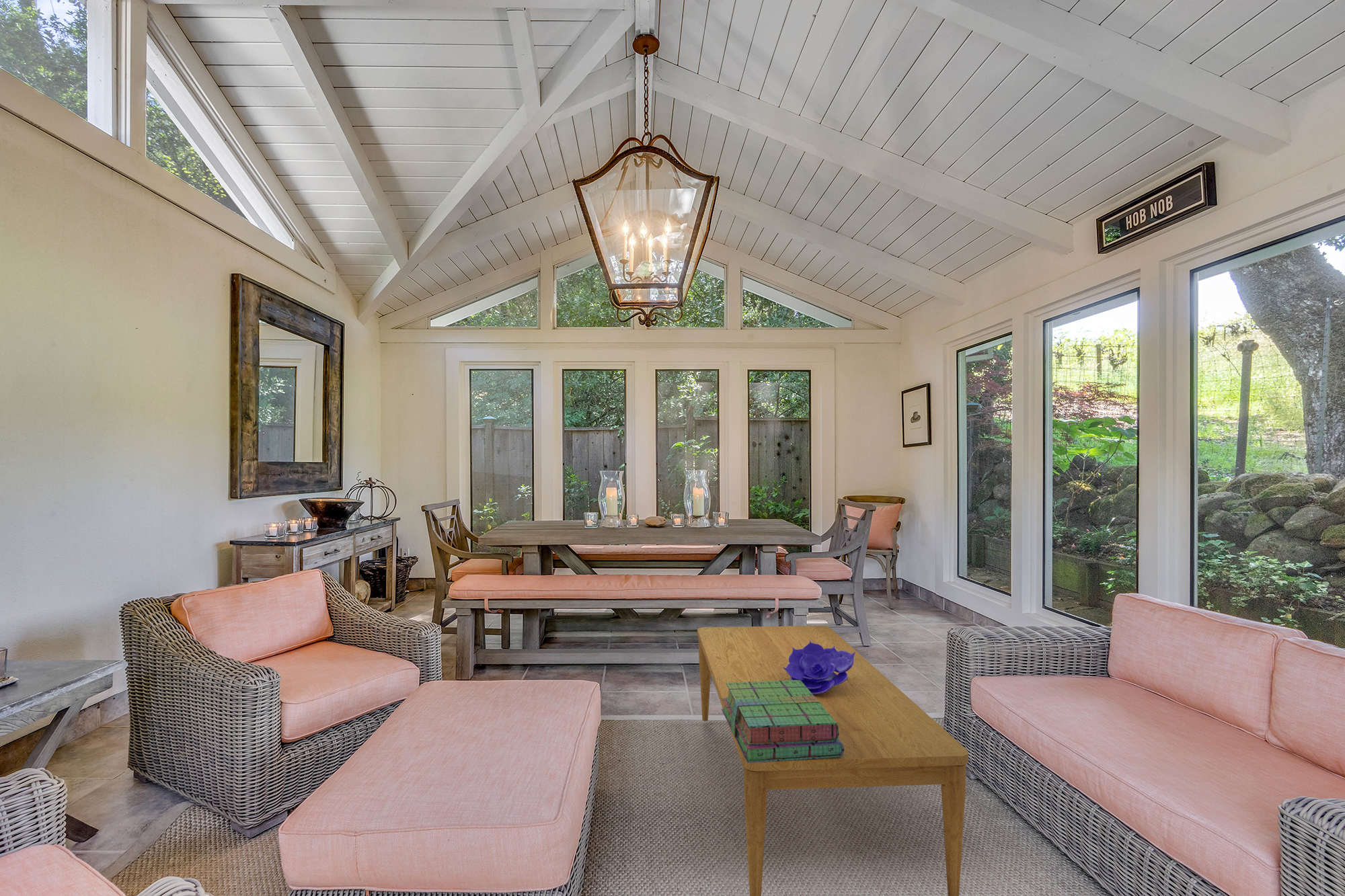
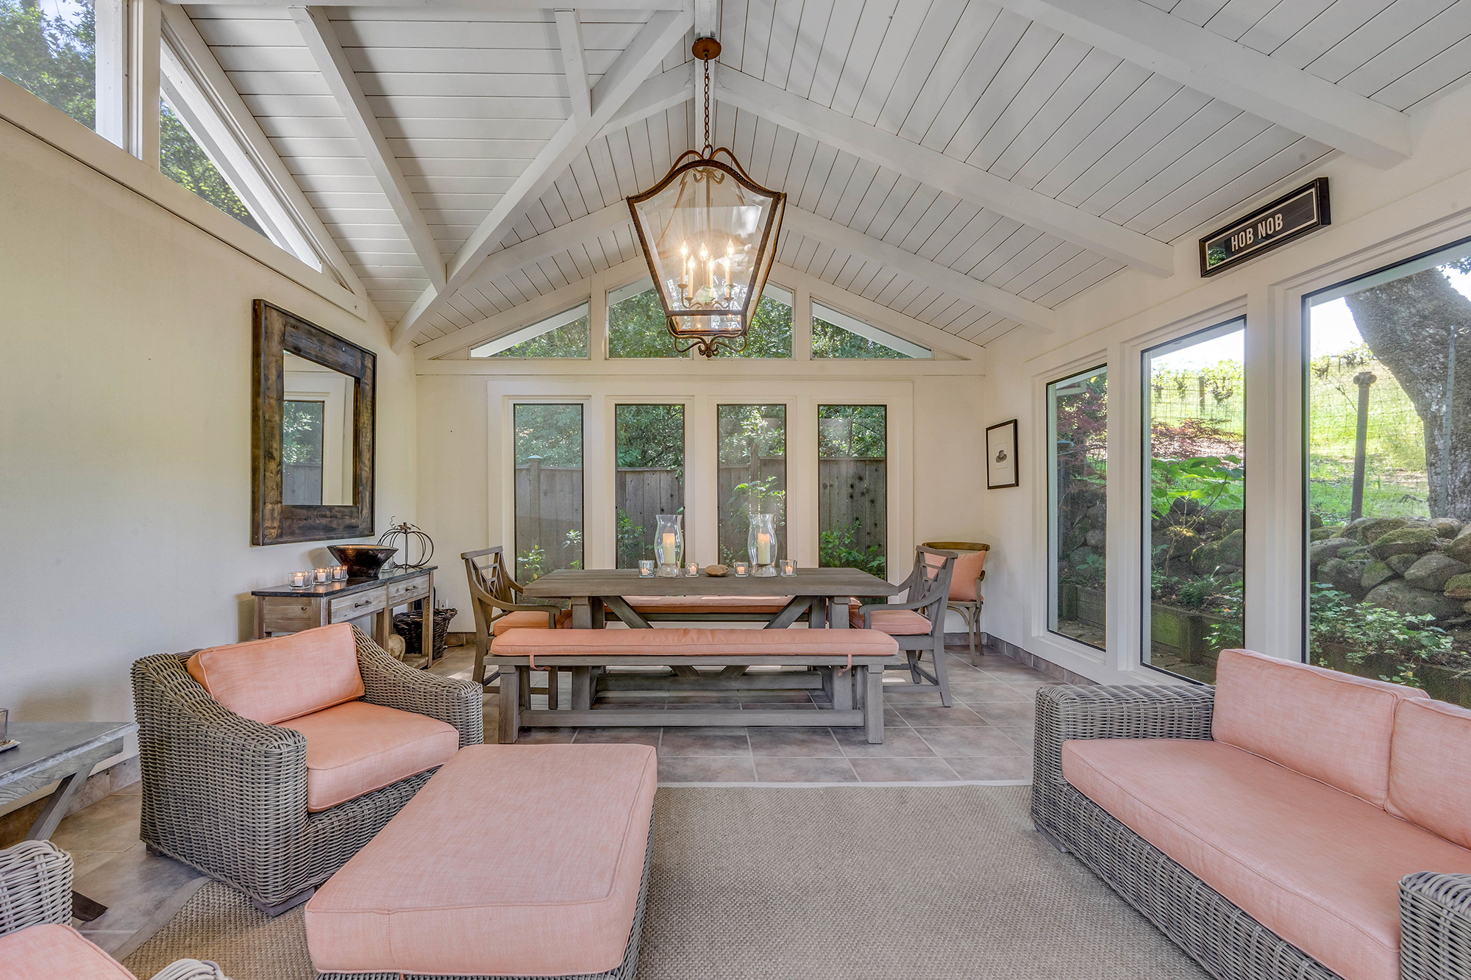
- stack of books (777, 715)
- coffee table (798, 760)
- decorative bowl (816, 665)
